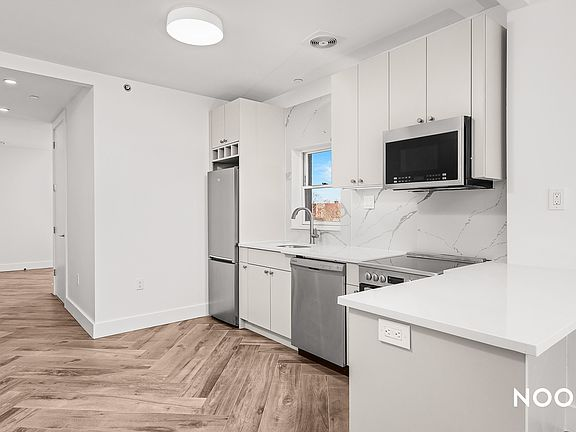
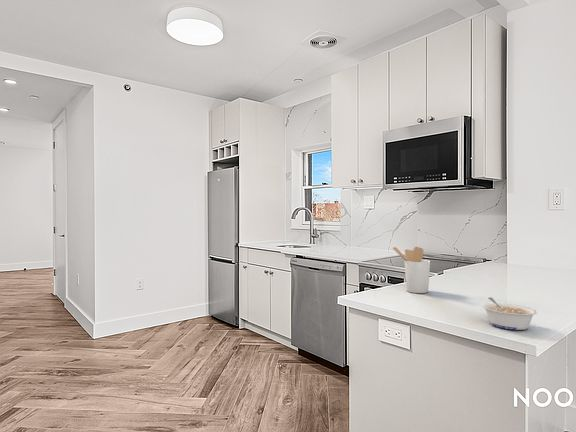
+ legume (506, 314)
+ utensil holder (410, 268)
